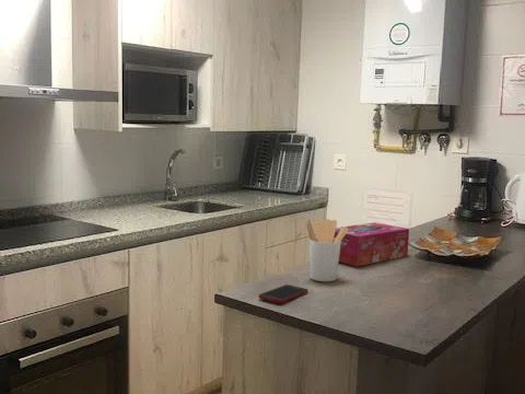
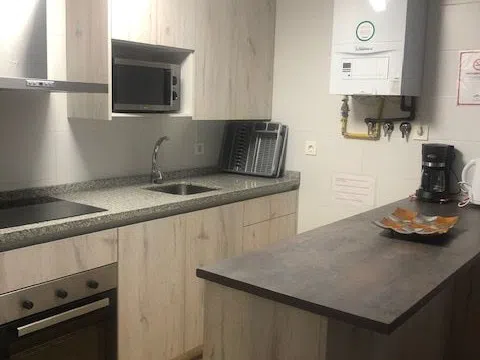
- utensil holder (324, 247)
- tissue box (366, 242)
- cell phone (283, 293)
